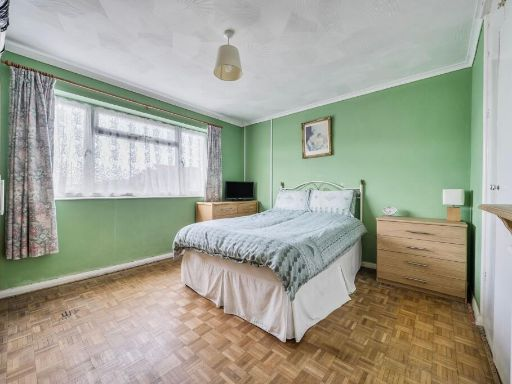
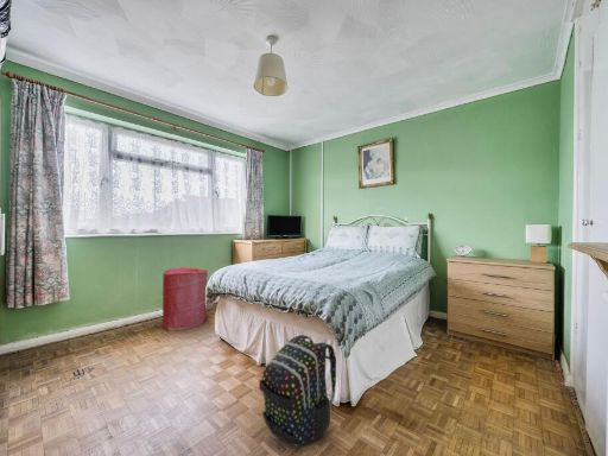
+ laundry hamper (185, 294)
+ backpack (299, 386)
